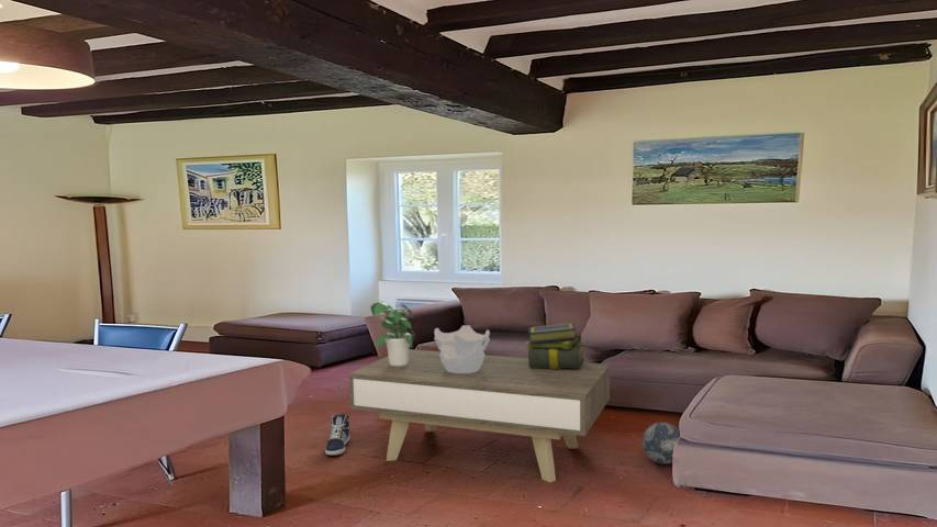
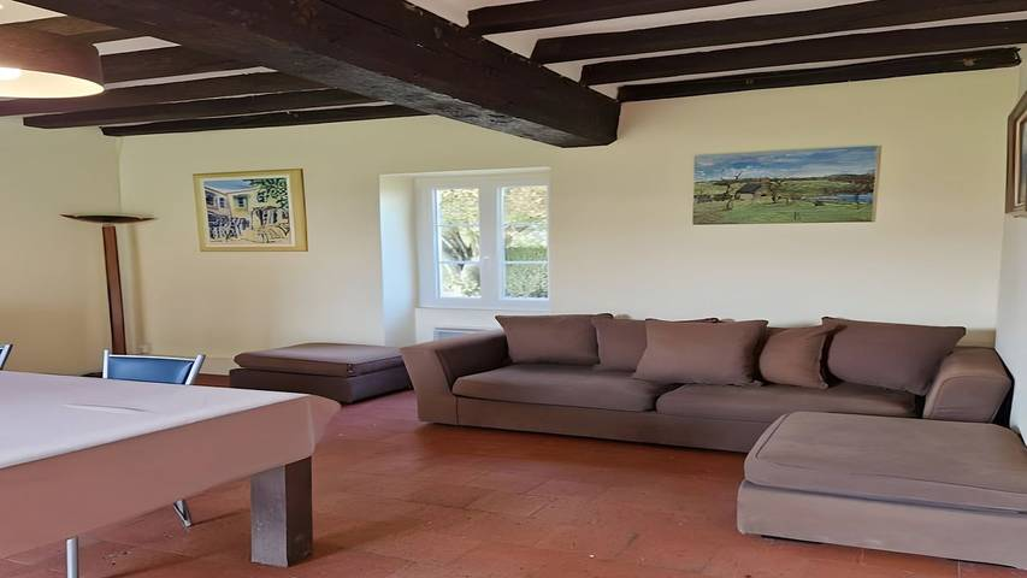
- decorative ball (662, 442)
- stack of books (554, 345)
- sneaker (337, 433)
- coffee table (482, 411)
- potted plant (392, 333)
- decorative bowl (461, 348)
